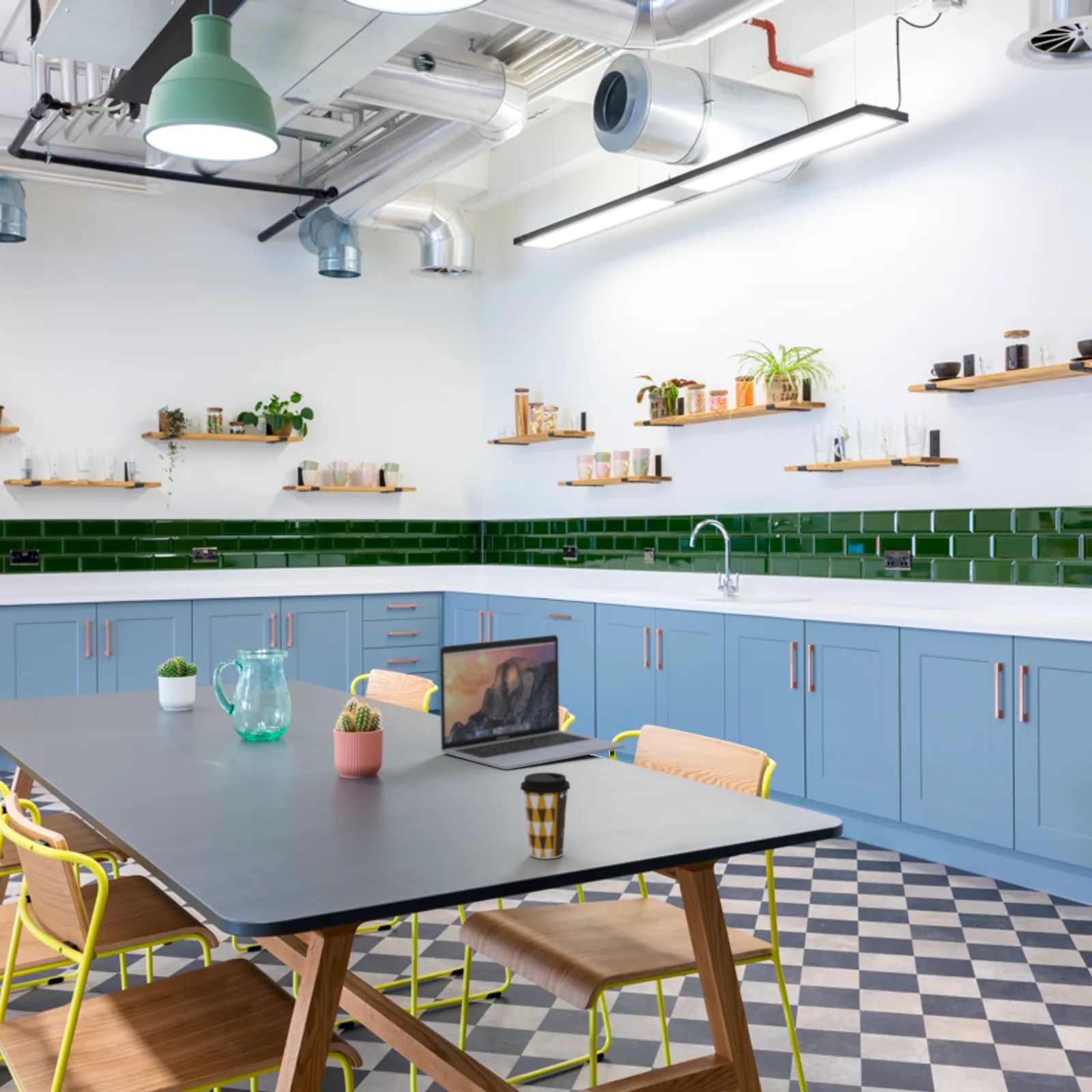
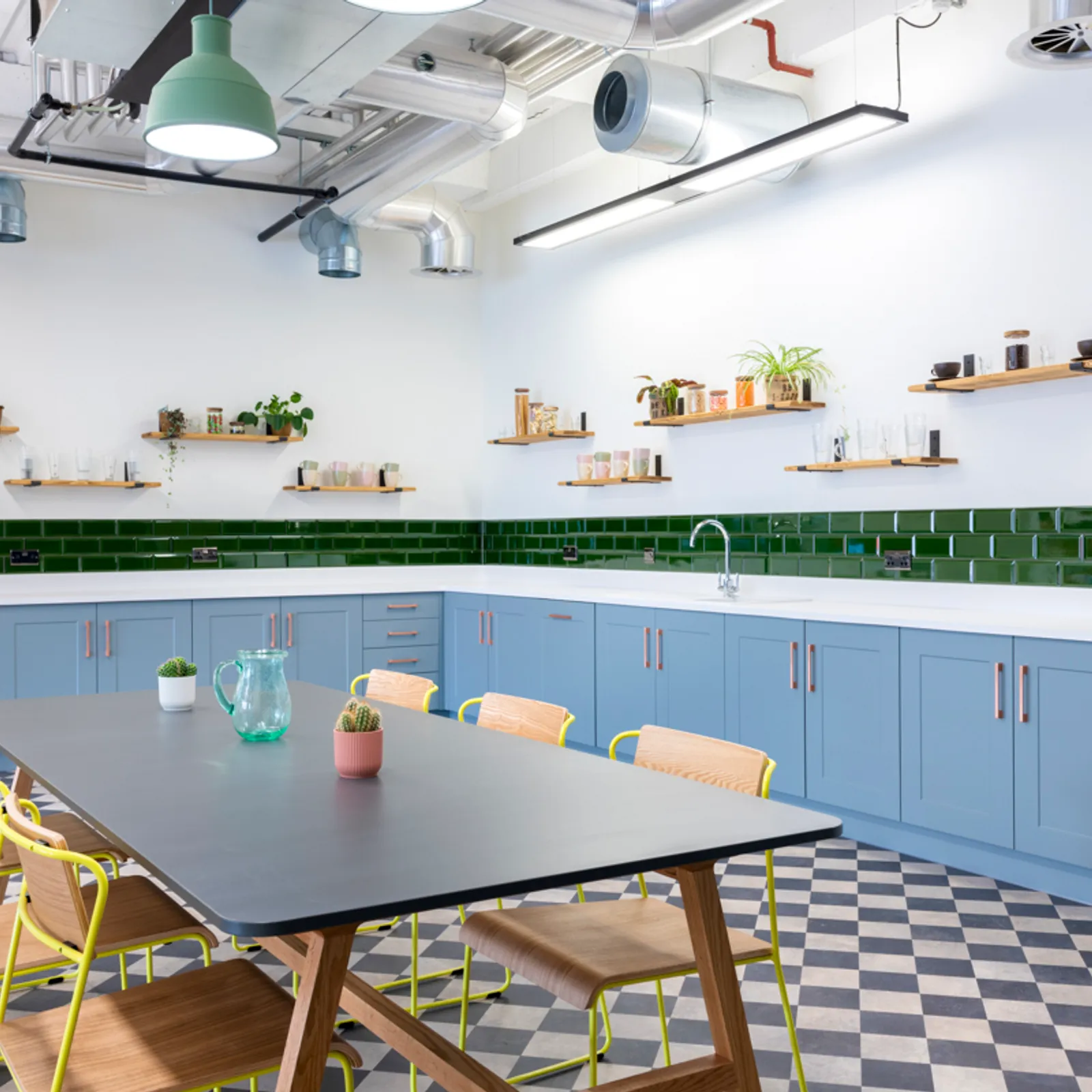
- laptop (533, 698)
- coffee cup (545, 815)
